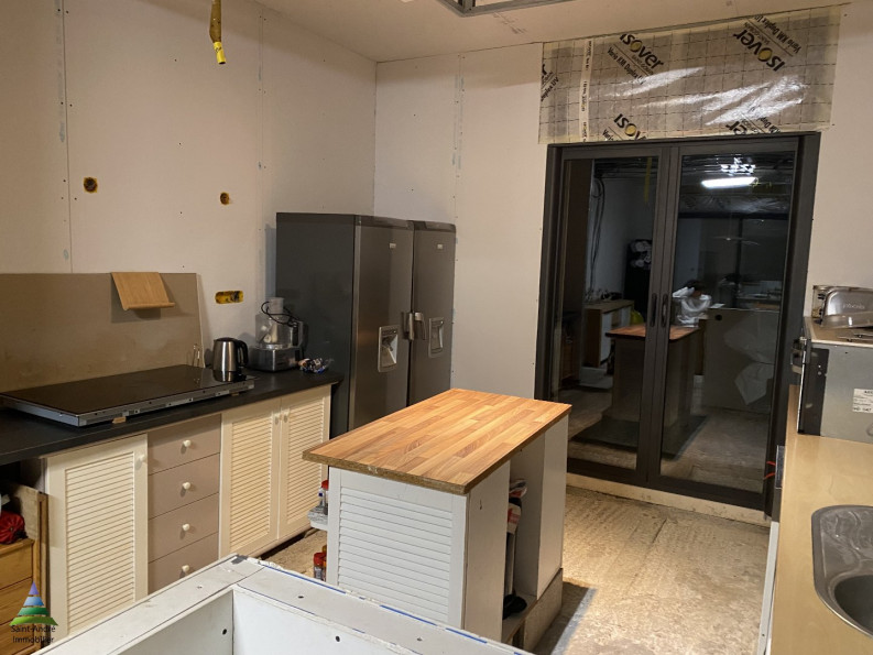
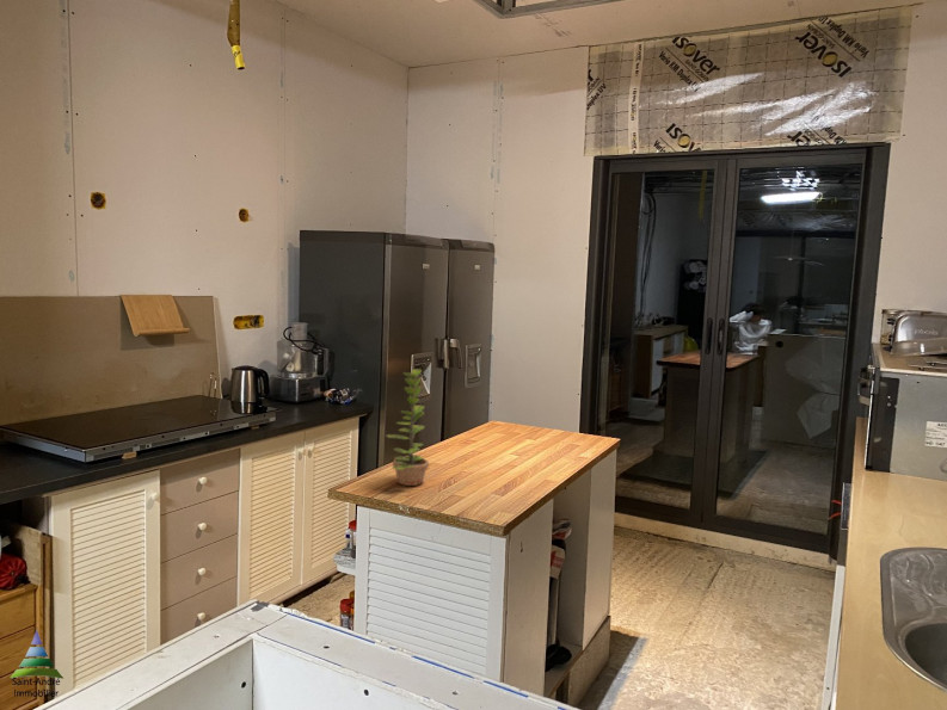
+ plant (410, 427)
